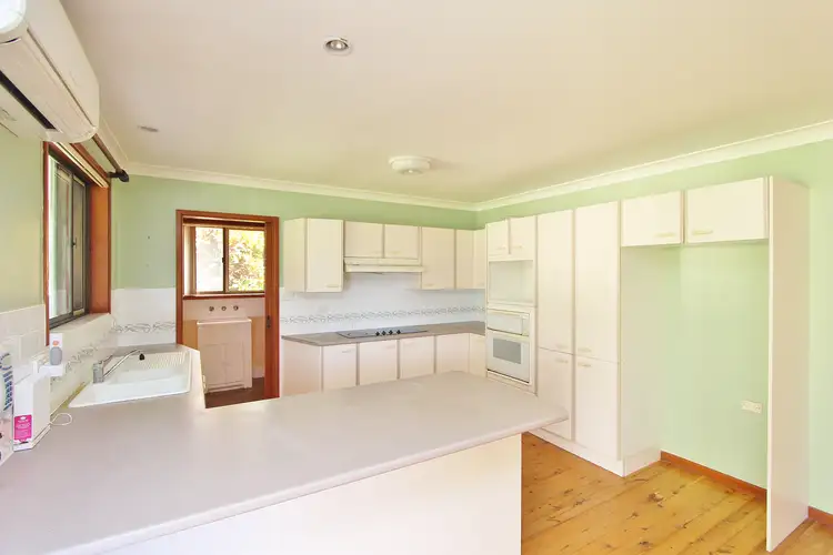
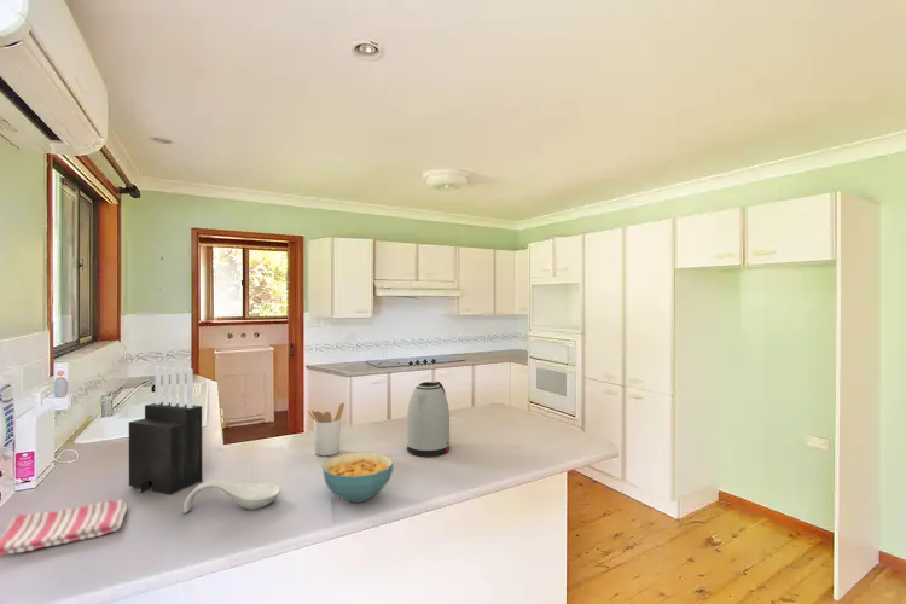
+ spoon rest (233, 493)
+ dish towel (66, 523)
+ utensil holder (325, 429)
+ cereal bowl (358, 480)
+ knife block (162, 426)
+ kettle (431, 413)
